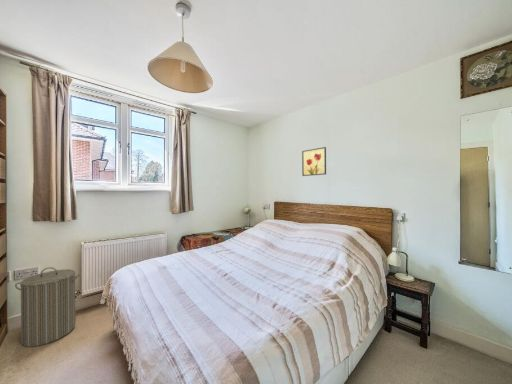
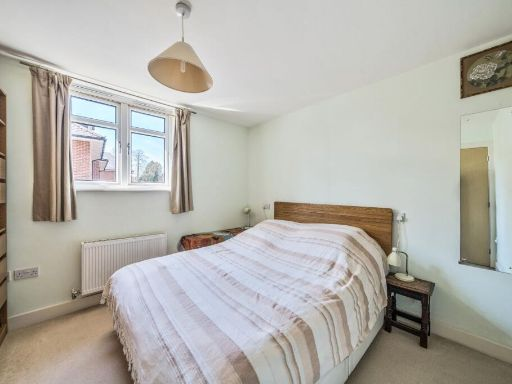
- laundry hamper (49, 300)
- wall art (313, 162)
